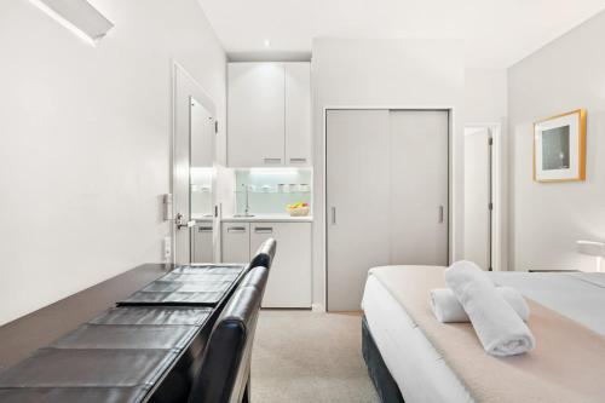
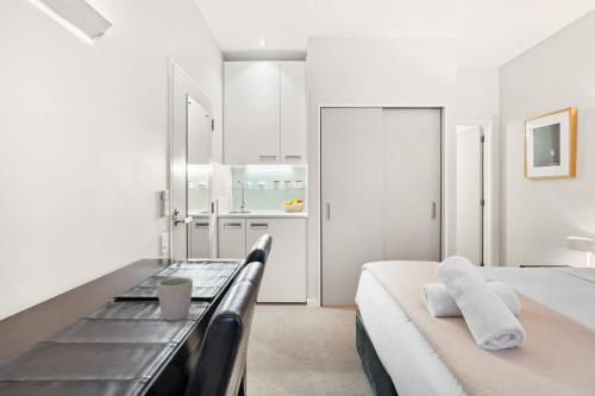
+ mug (171, 297)
